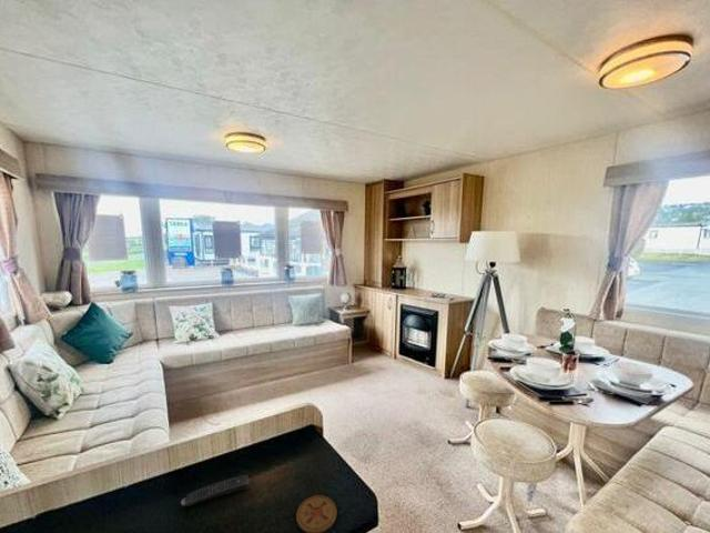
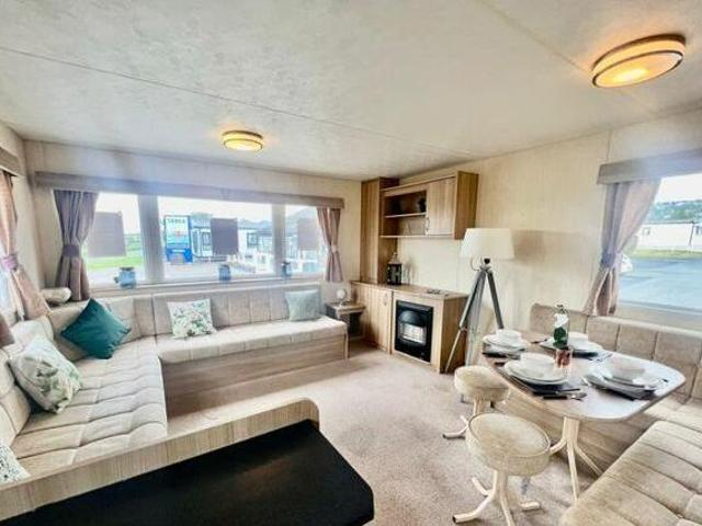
- remote control (216, 491)
- coaster (316, 513)
